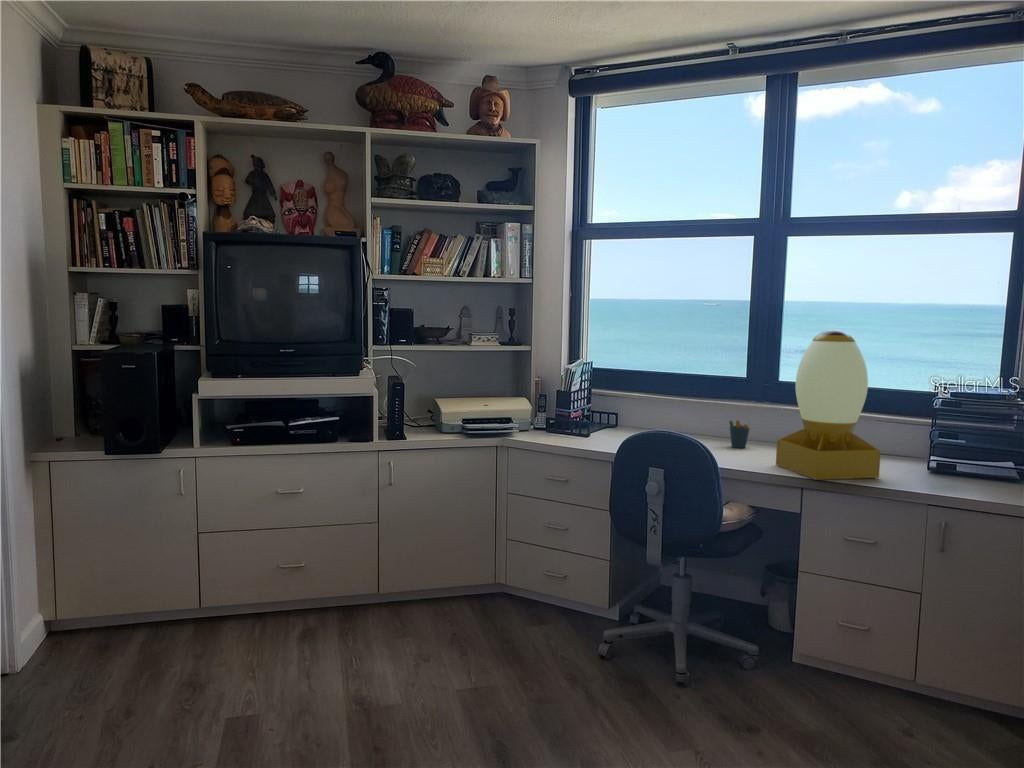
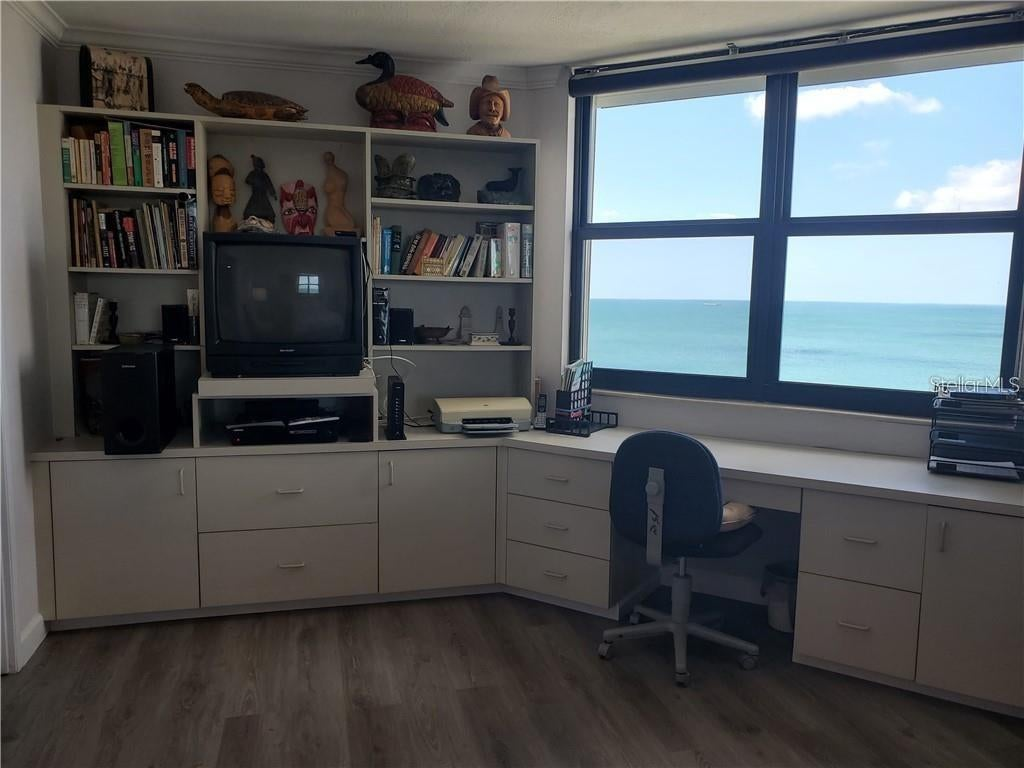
- pen holder (739, 431)
- desk lamp (829, 400)
